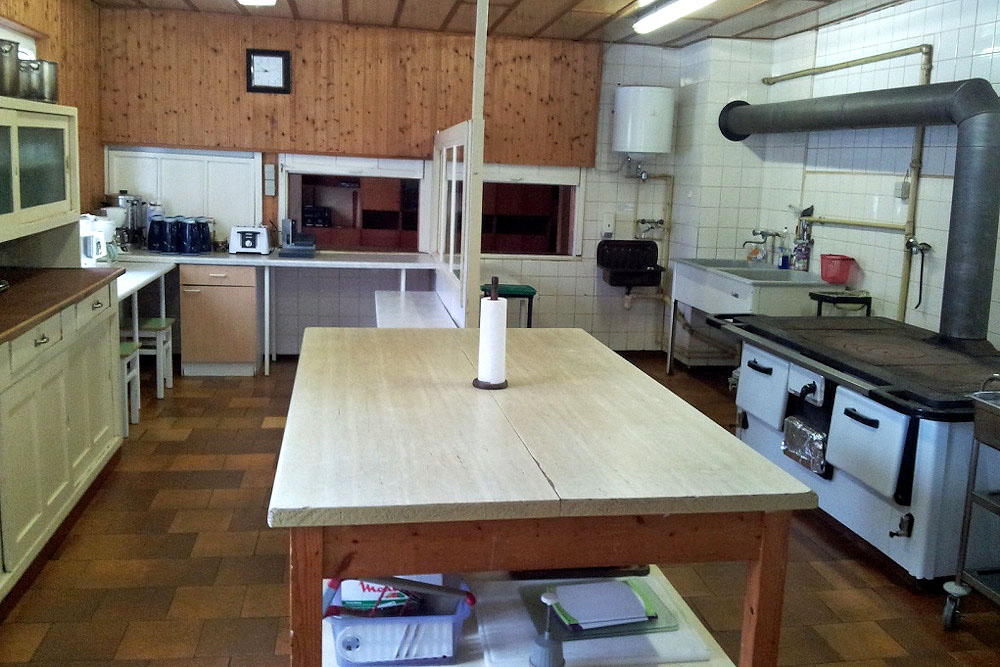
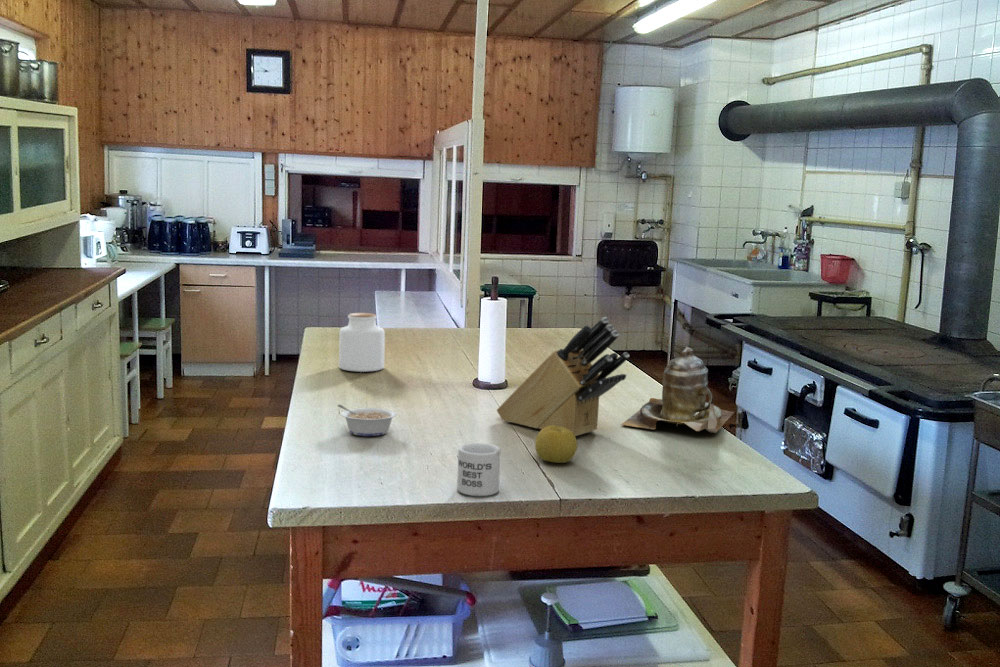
+ fruit (556, 444)
+ legume (366, 420)
+ mug (481, 467)
+ jar (363, 341)
+ teapot (681, 384)
+ knife block (562, 371)
